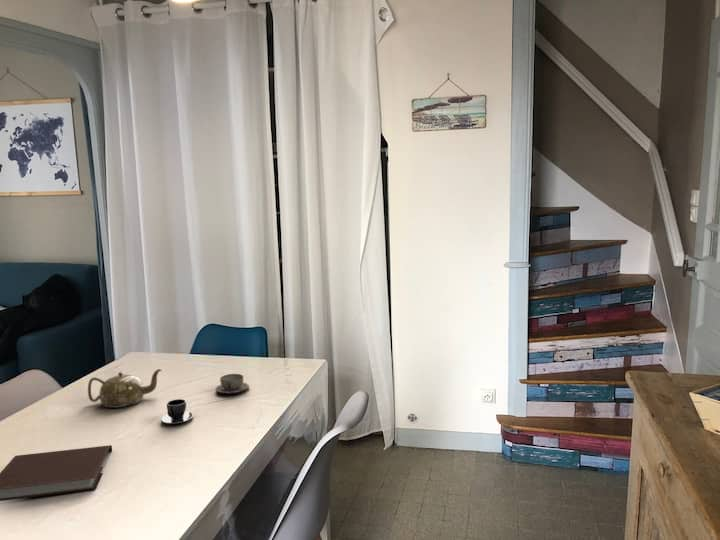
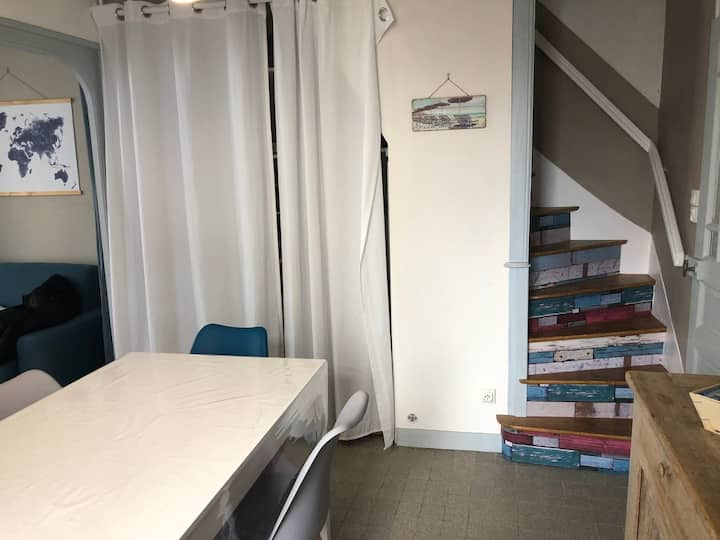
- teacup (176, 411)
- notebook (53, 470)
- teapot (125, 386)
- teacup (232, 384)
